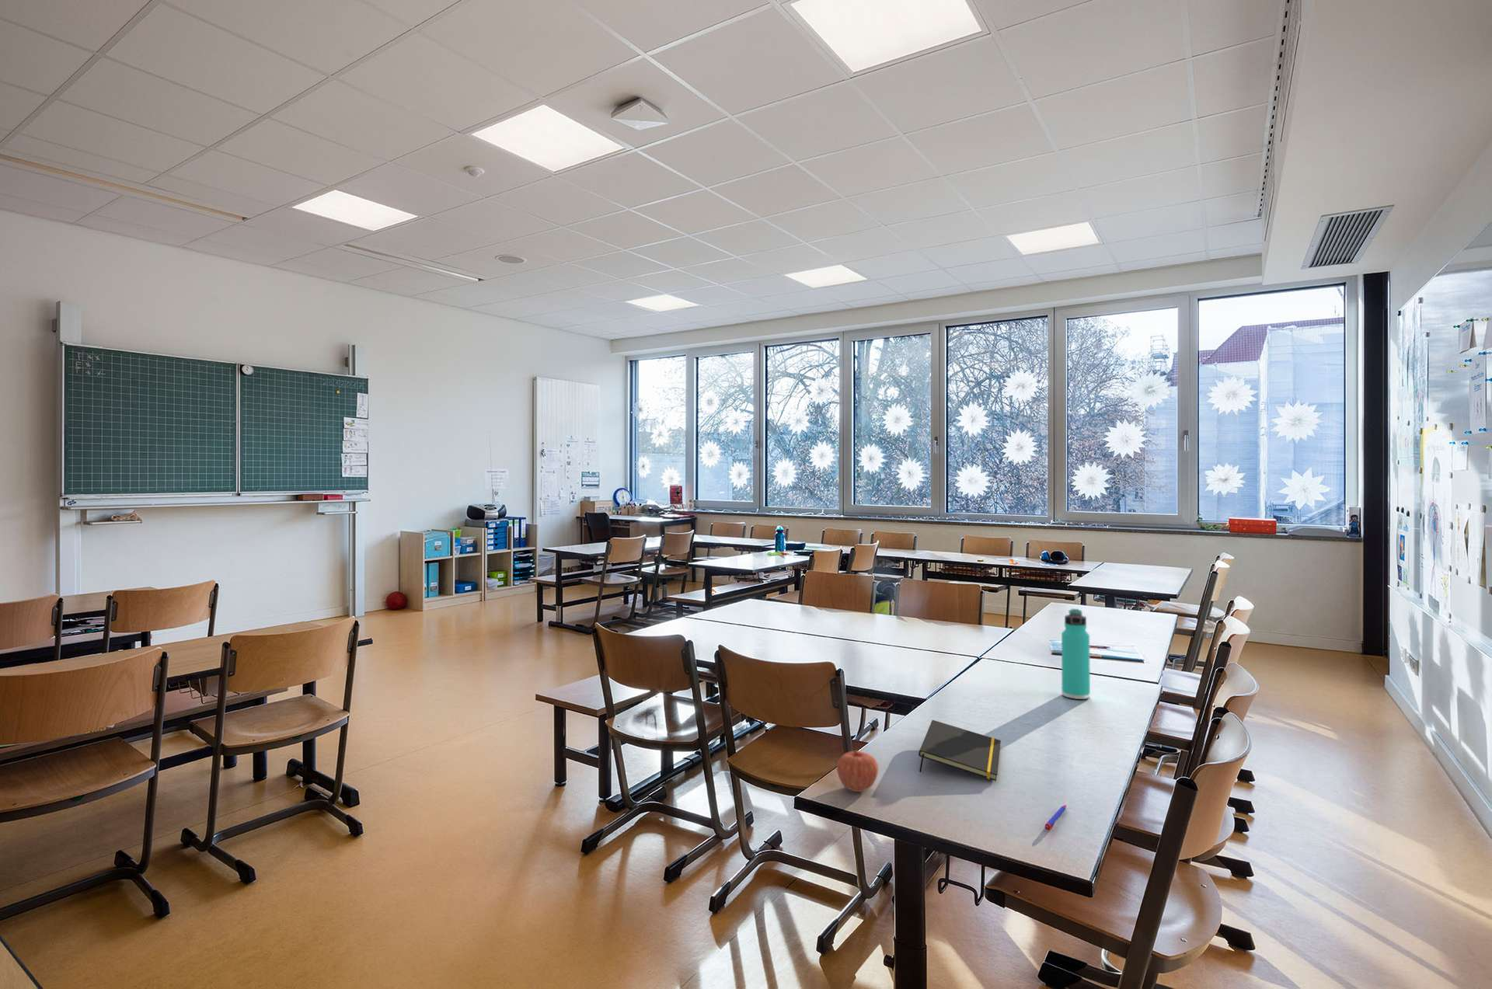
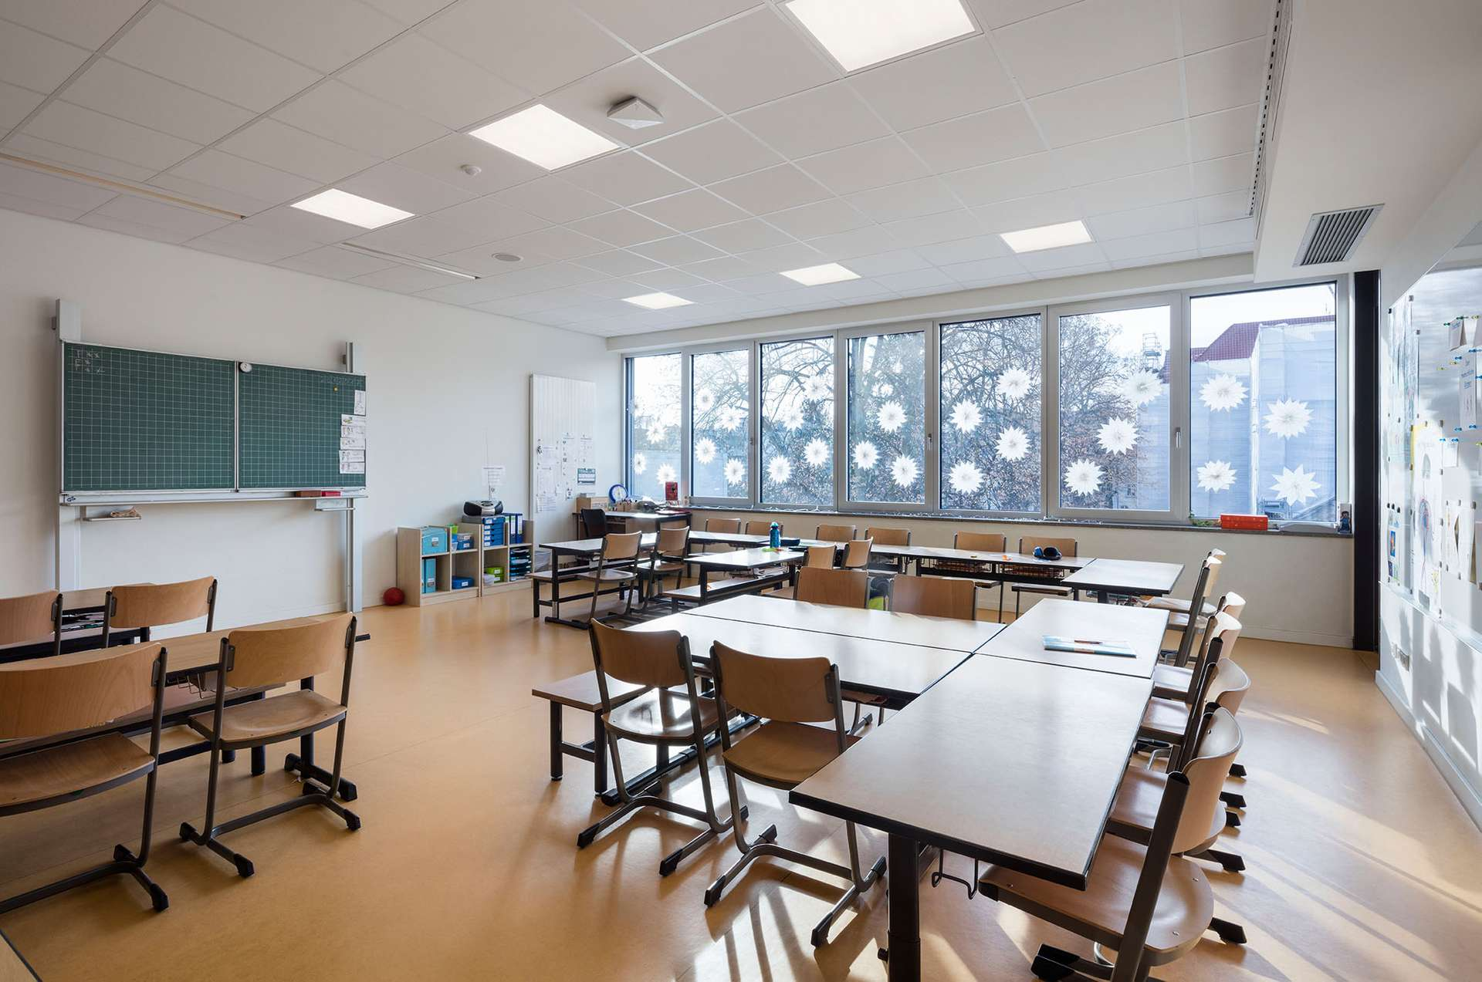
- notepad (961, 747)
- apple (857, 768)
- pen (1056, 816)
- thermos bottle (1076, 652)
